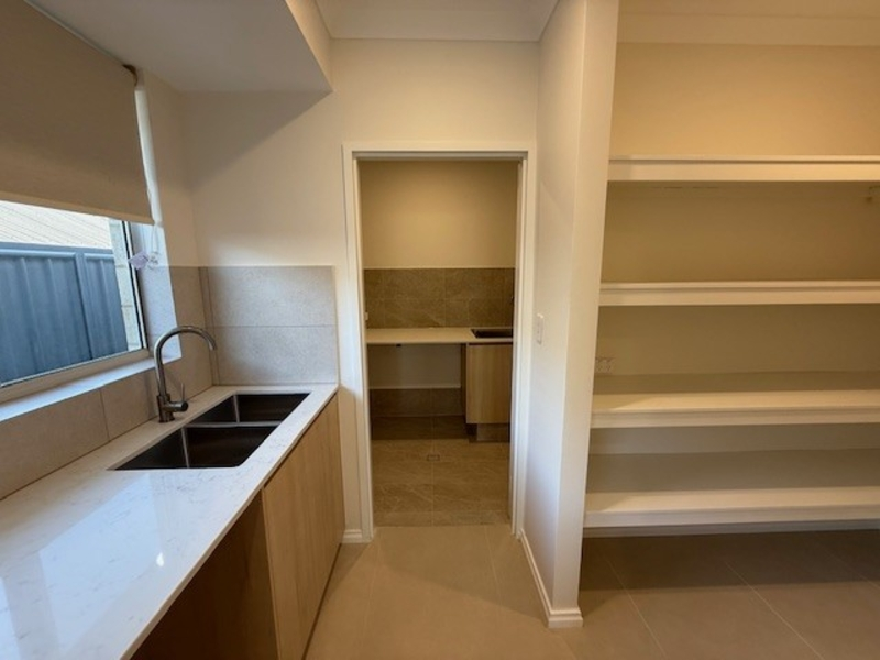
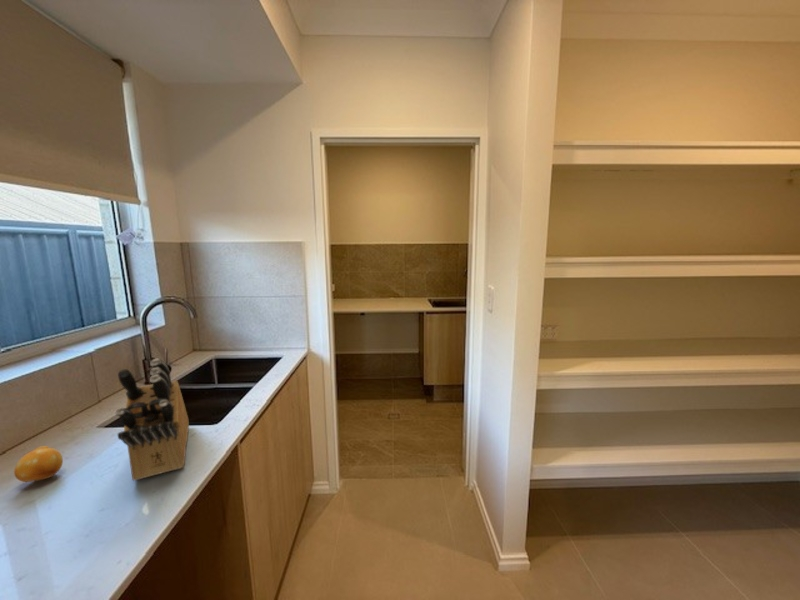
+ fruit (40, 465)
+ knife block (156, 406)
